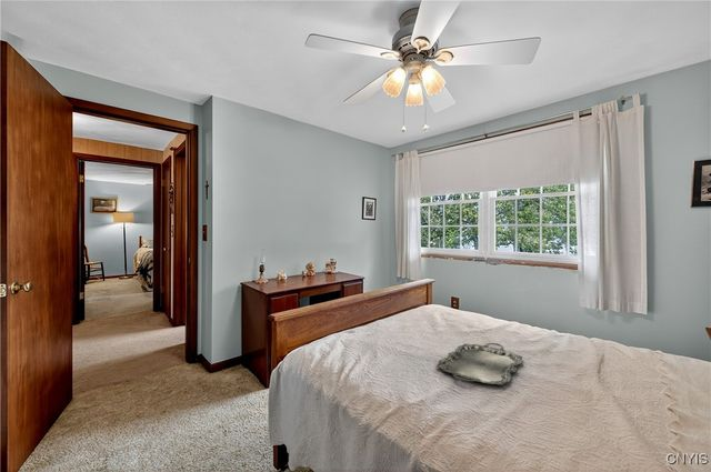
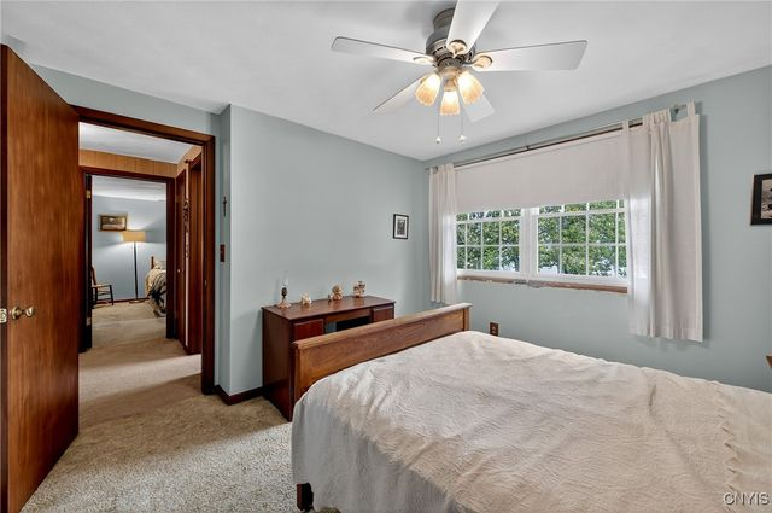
- serving tray (480, 361)
